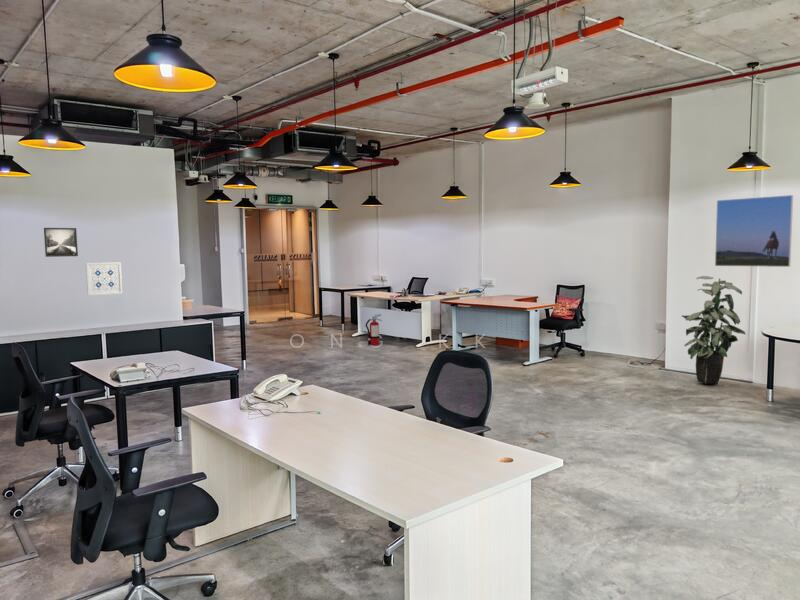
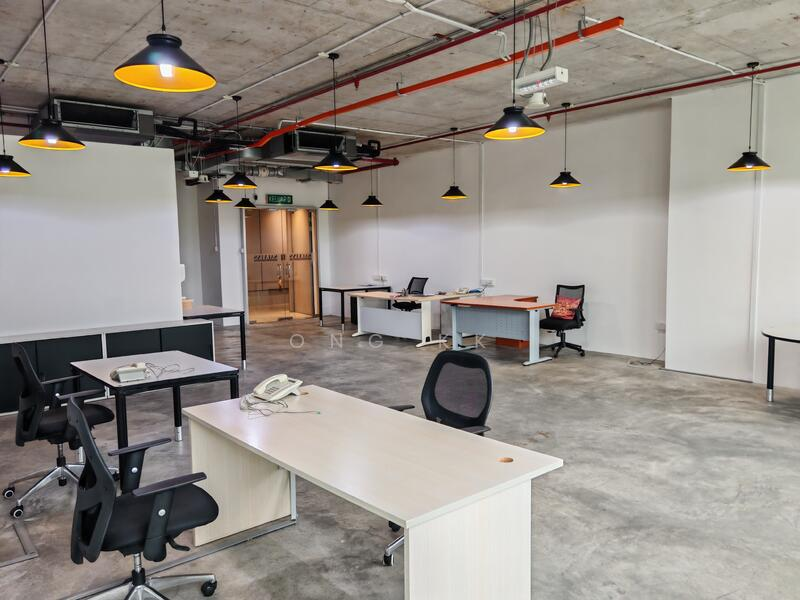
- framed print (61, 242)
- indoor plant (710, 329)
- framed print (752, 232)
- fire extinguisher (374, 329)
- wall art (104, 278)
